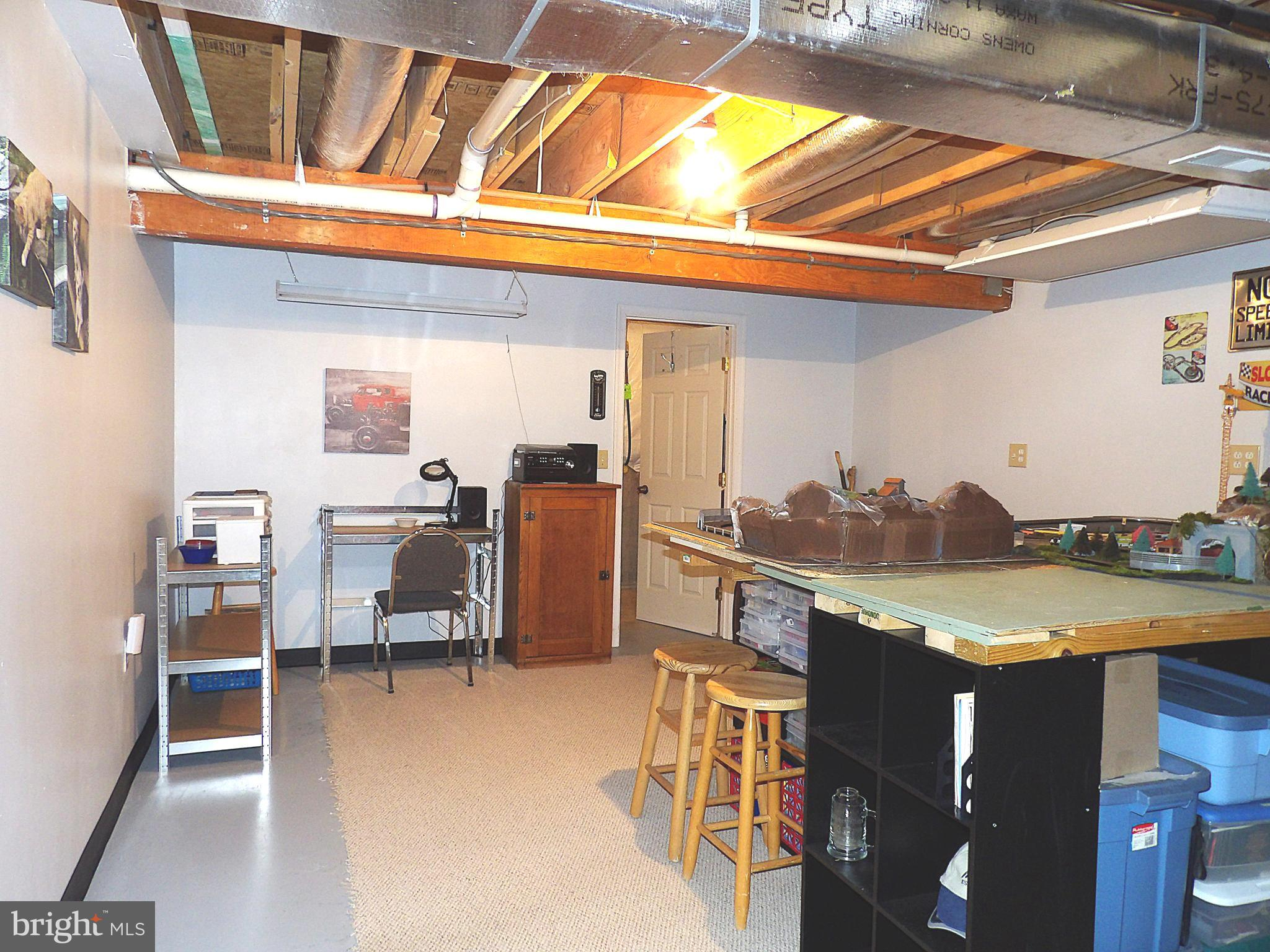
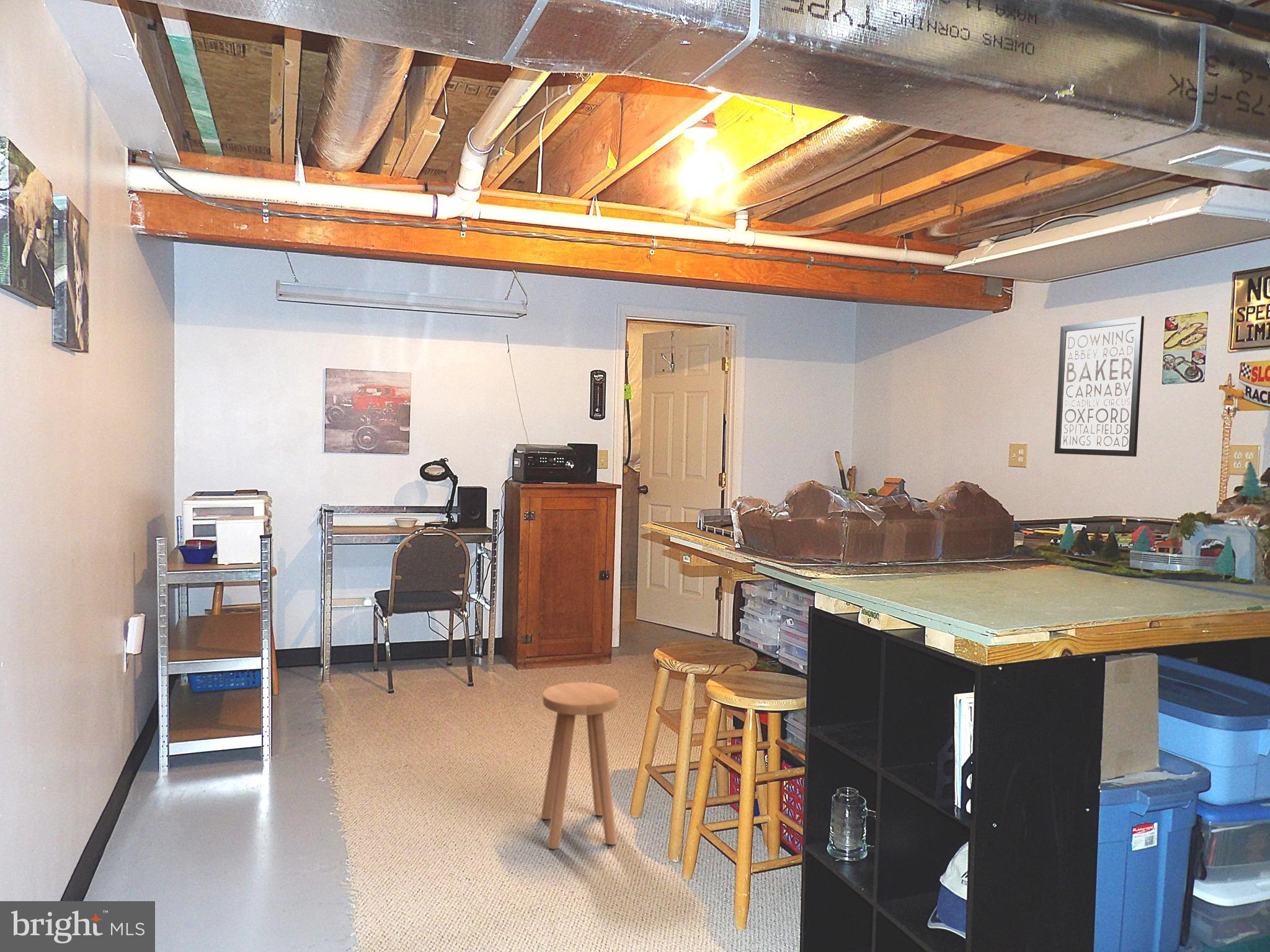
+ stool (570, 759)
+ wall art (1096, 388)
